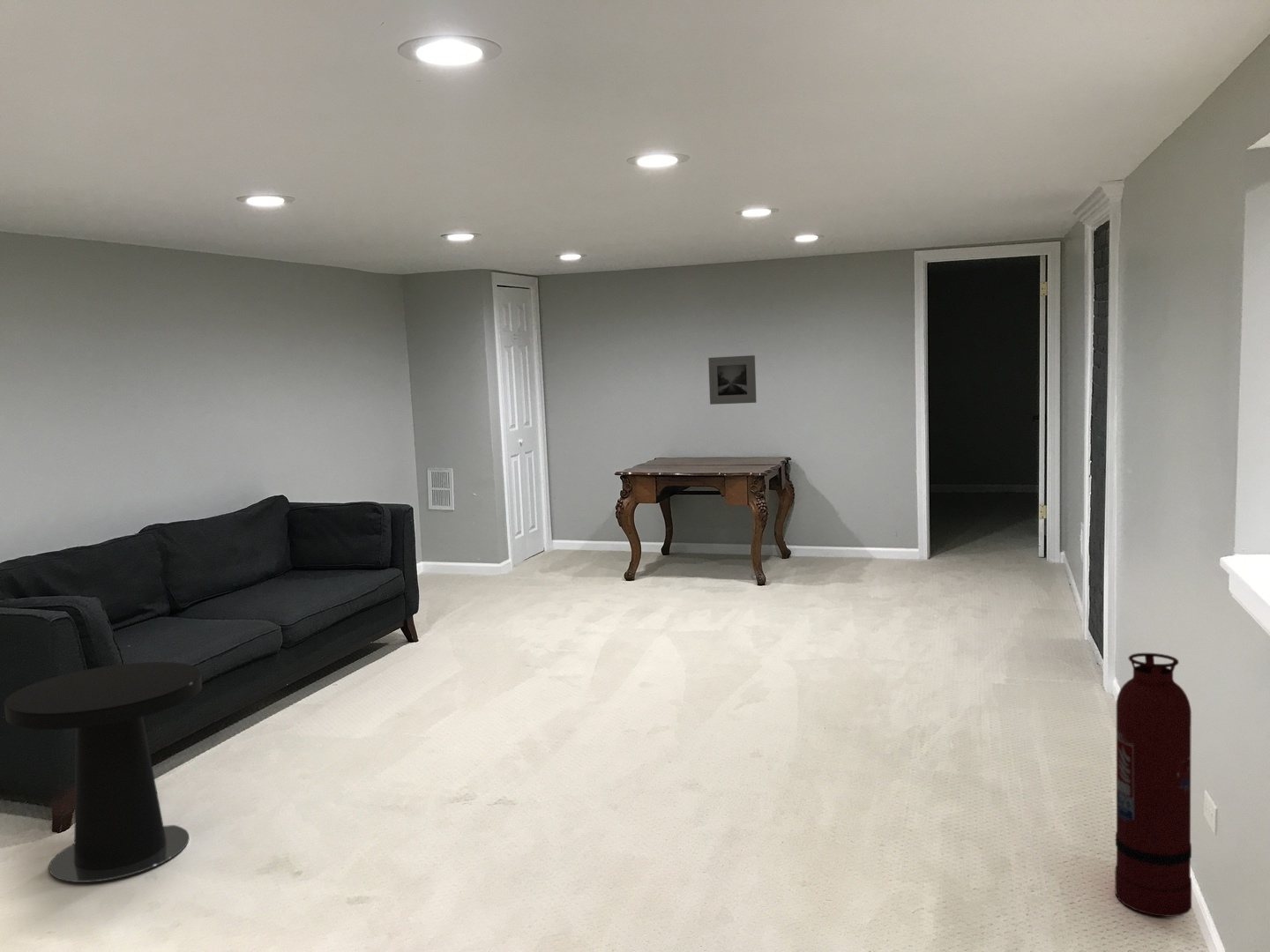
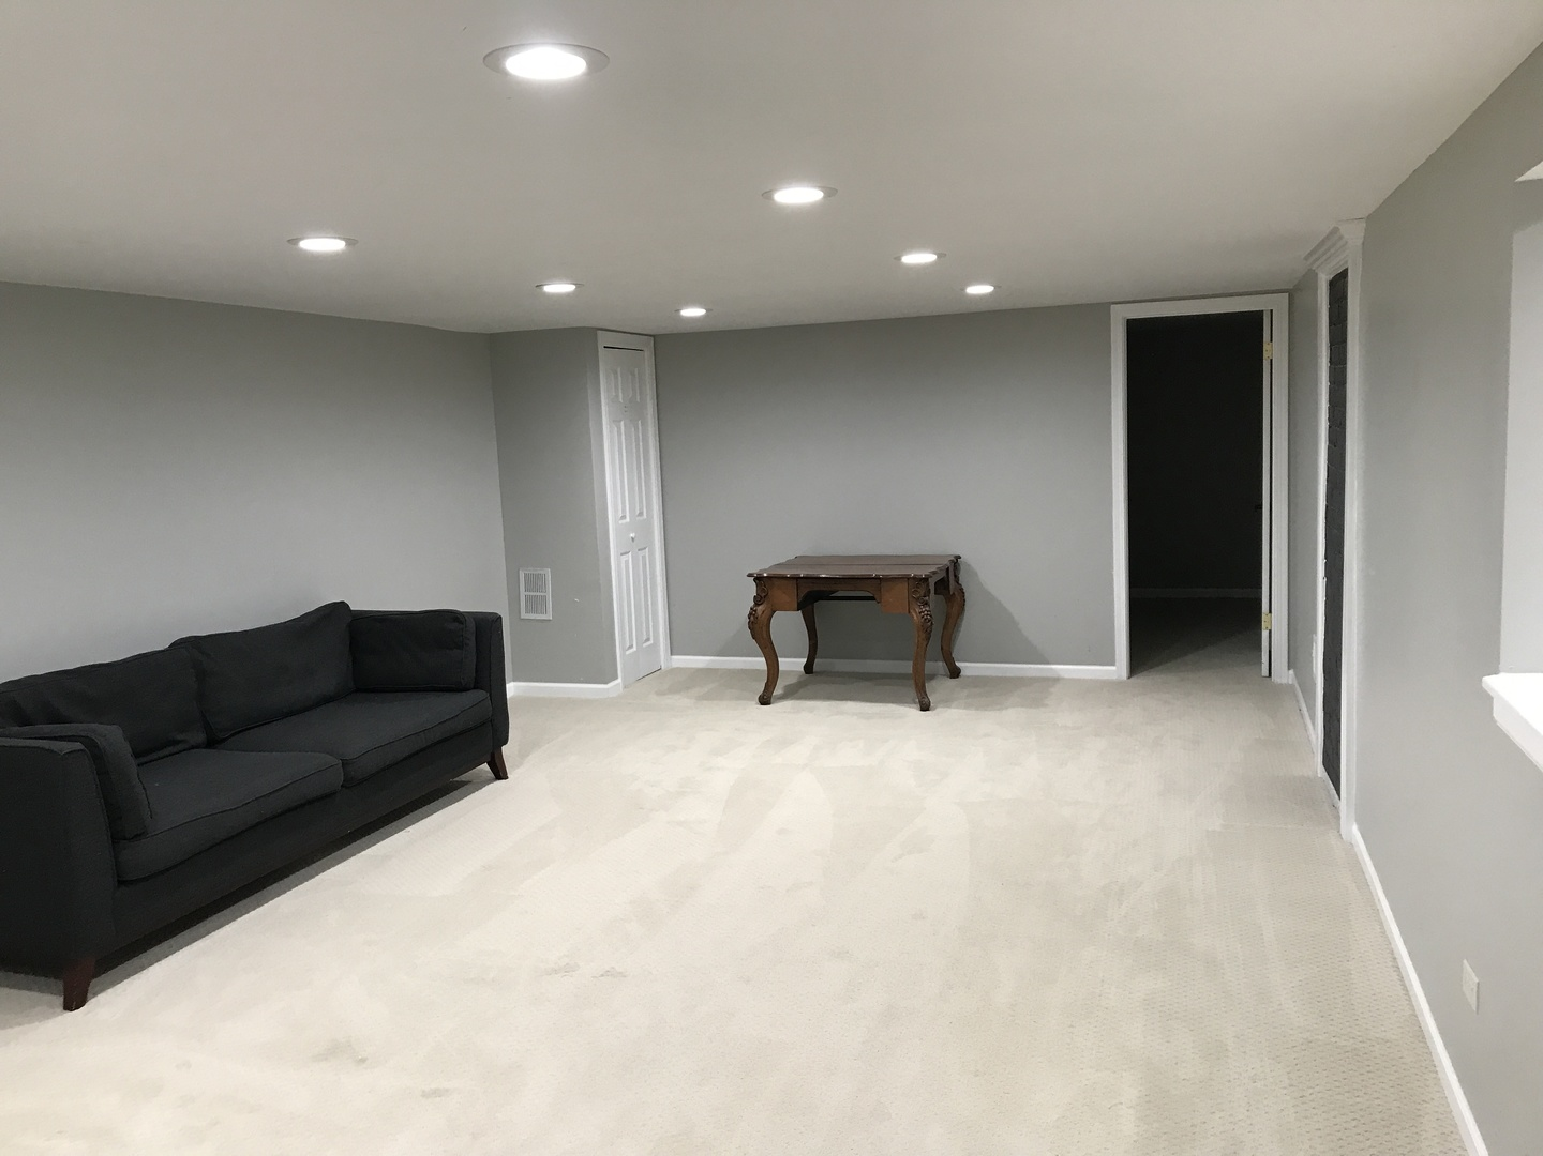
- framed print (732, 380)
- fire extinguisher (1151, 776)
- side table (114, 769)
